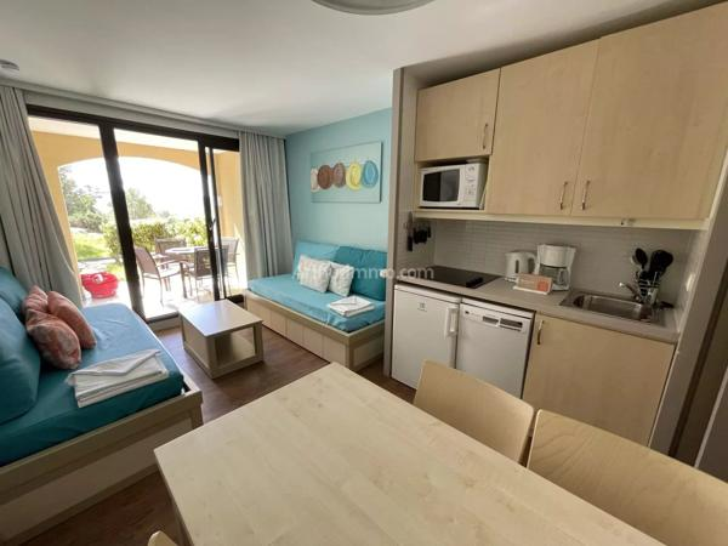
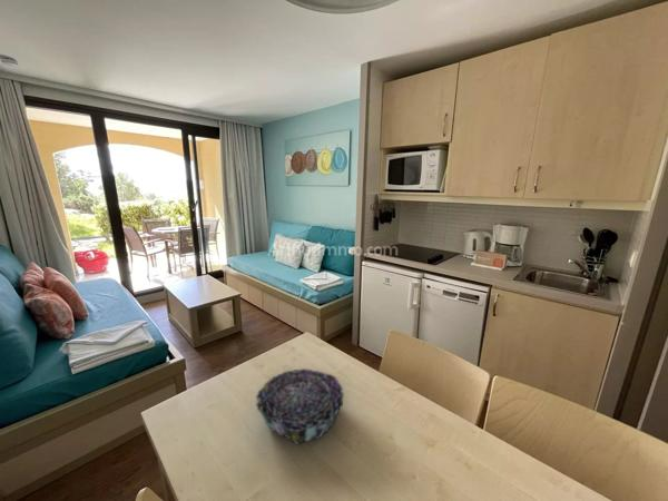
+ decorative bowl (301, 405)
